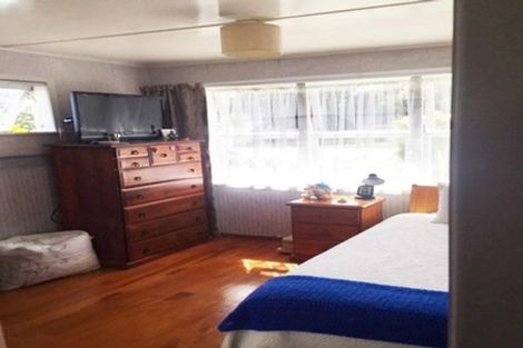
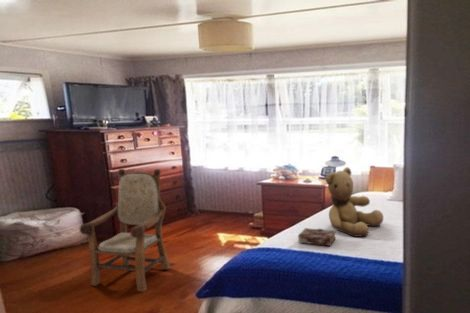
+ armchair (128, 224)
+ teddy bear (352, 198)
+ book (317, 236)
